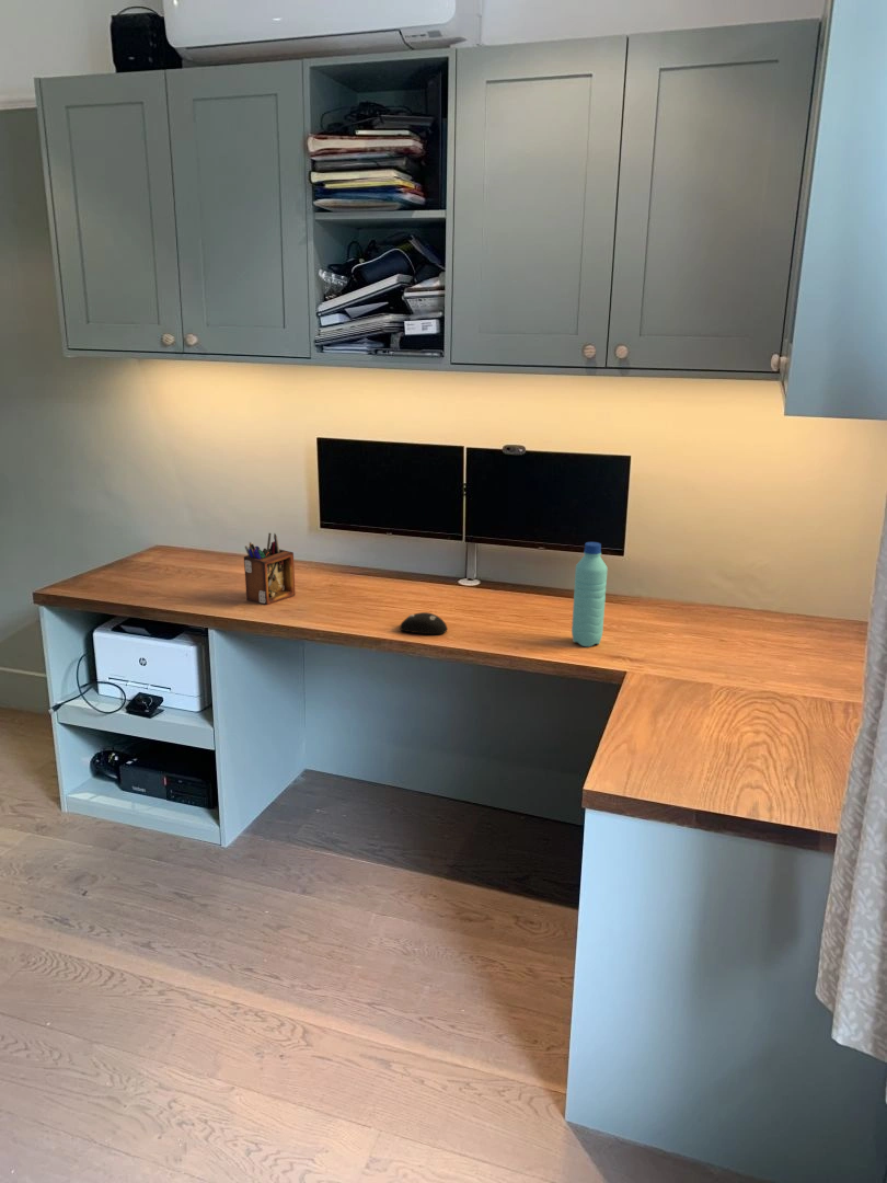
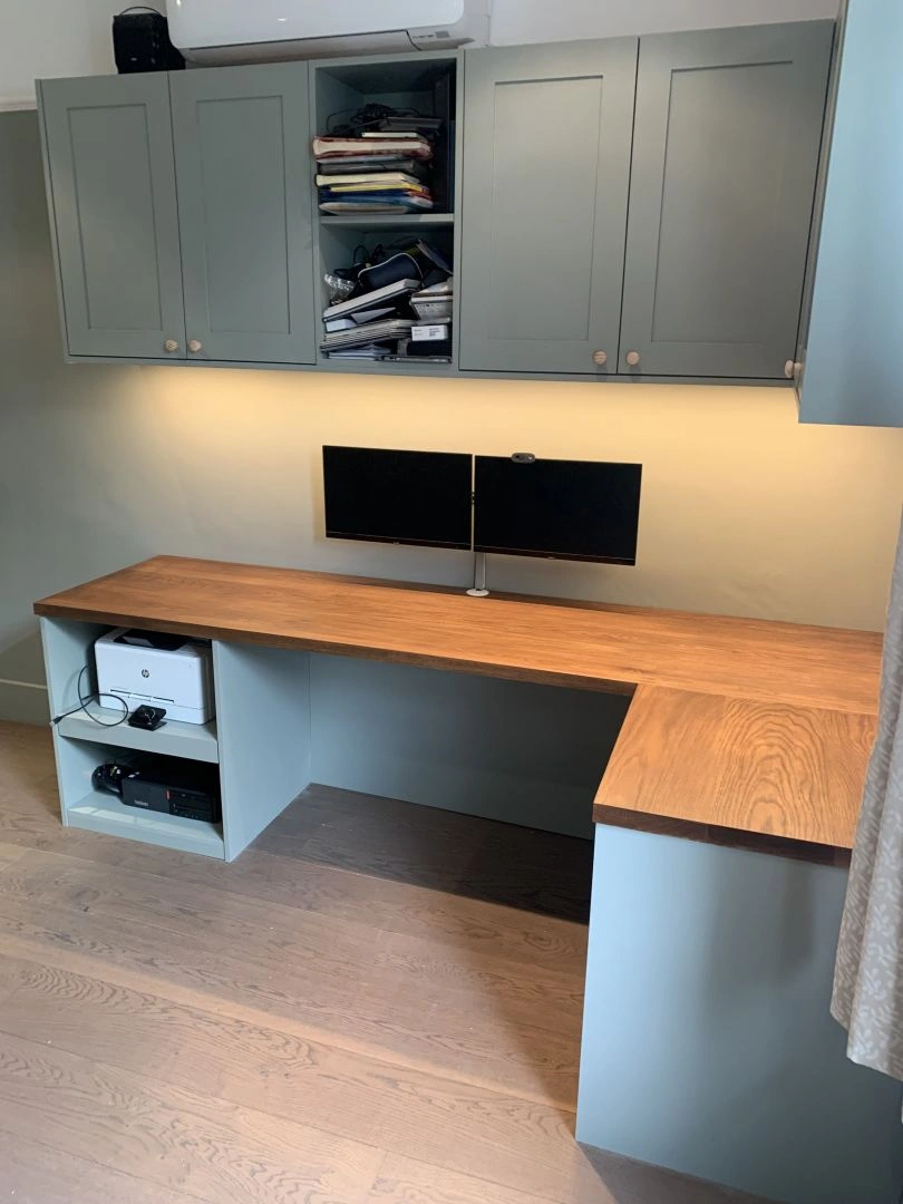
- water bottle (589, 594)
- computer mouse (424, 622)
- desk organizer (269, 567)
